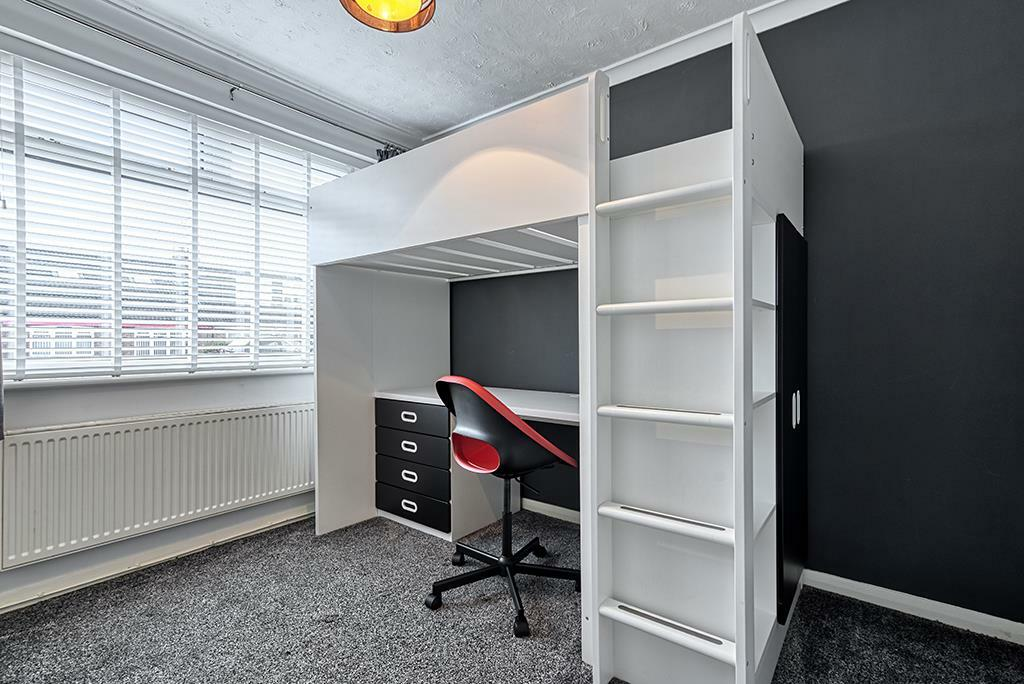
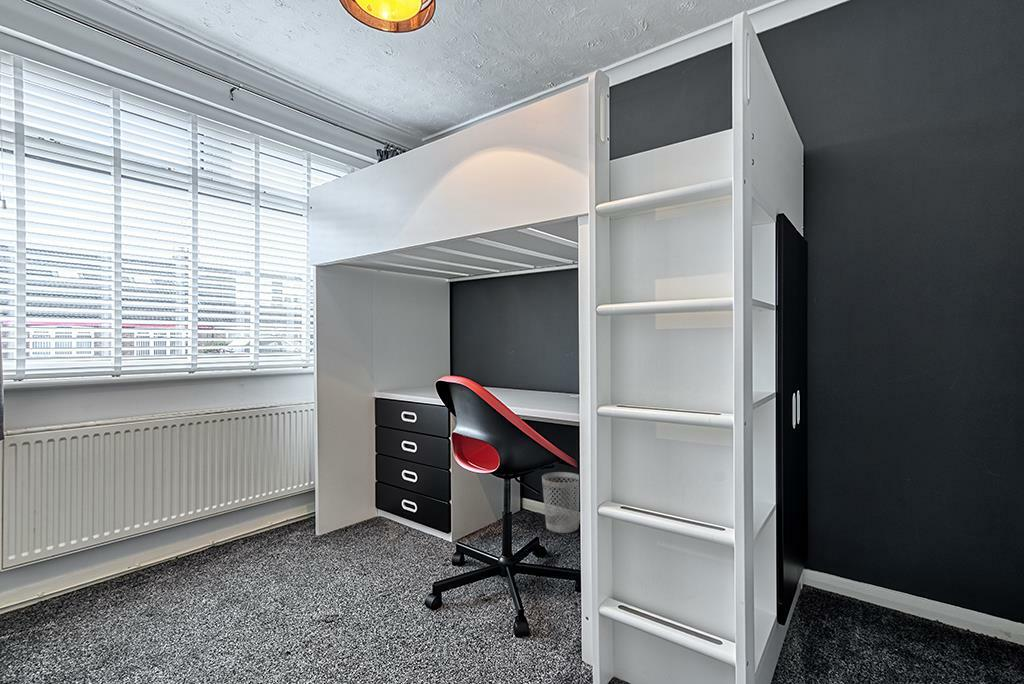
+ wastebasket (562, 502)
